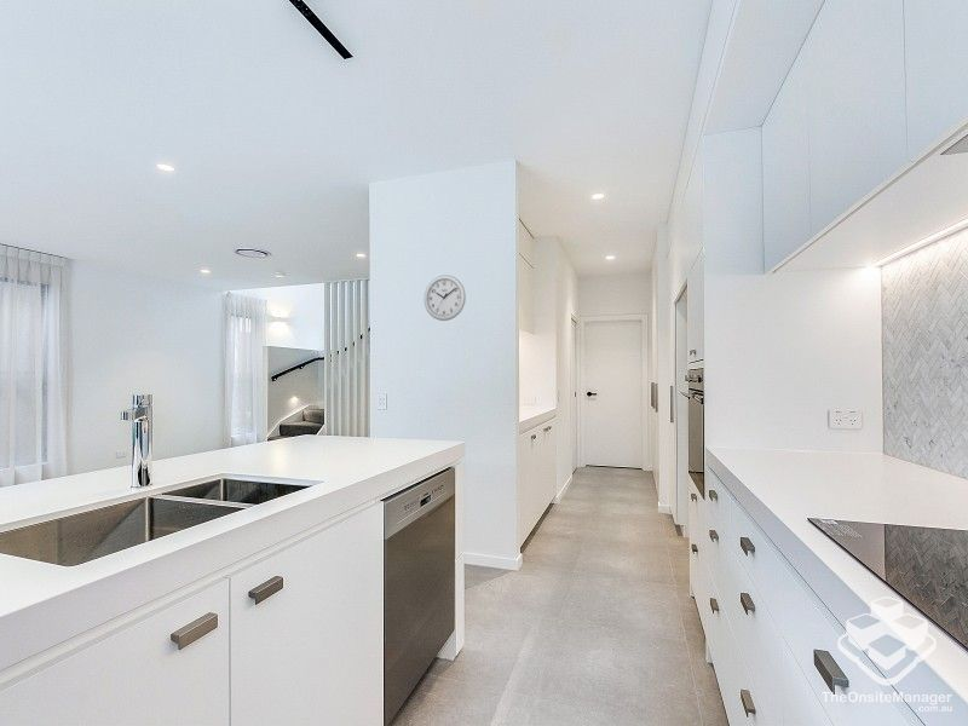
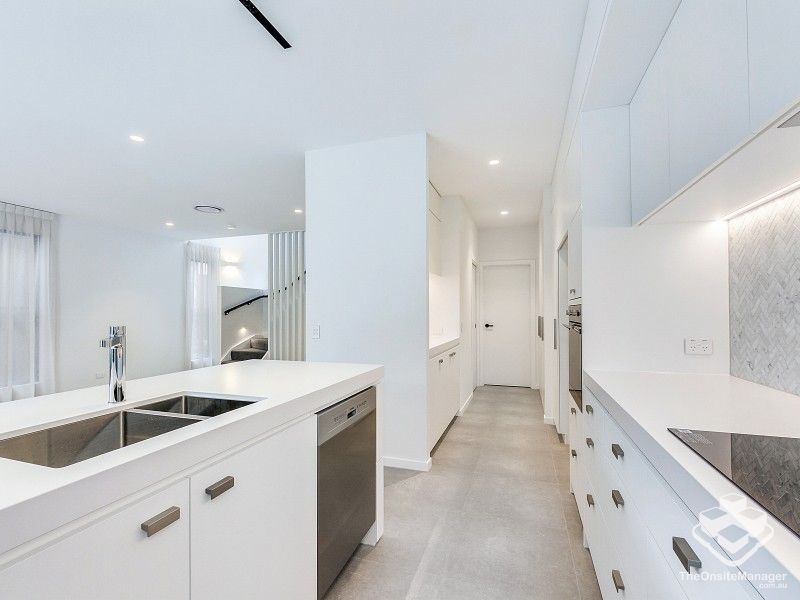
- wall clock (444, 298)
